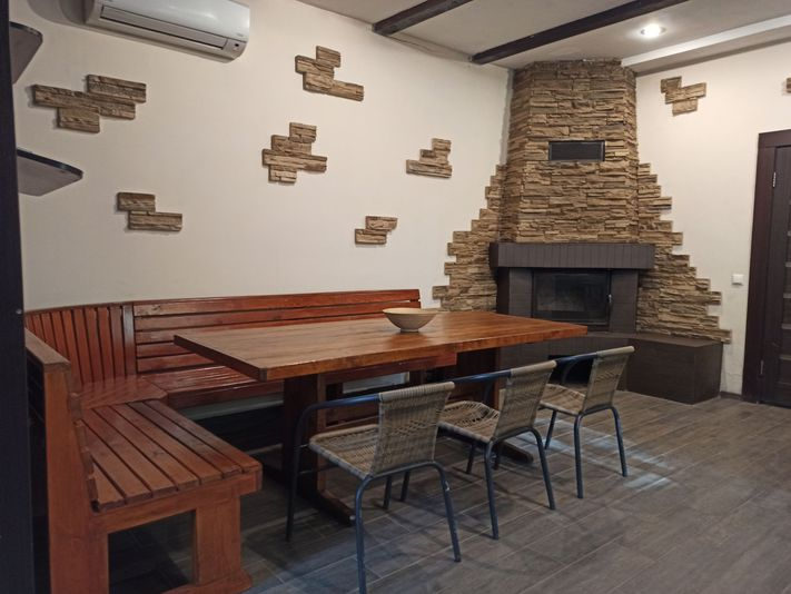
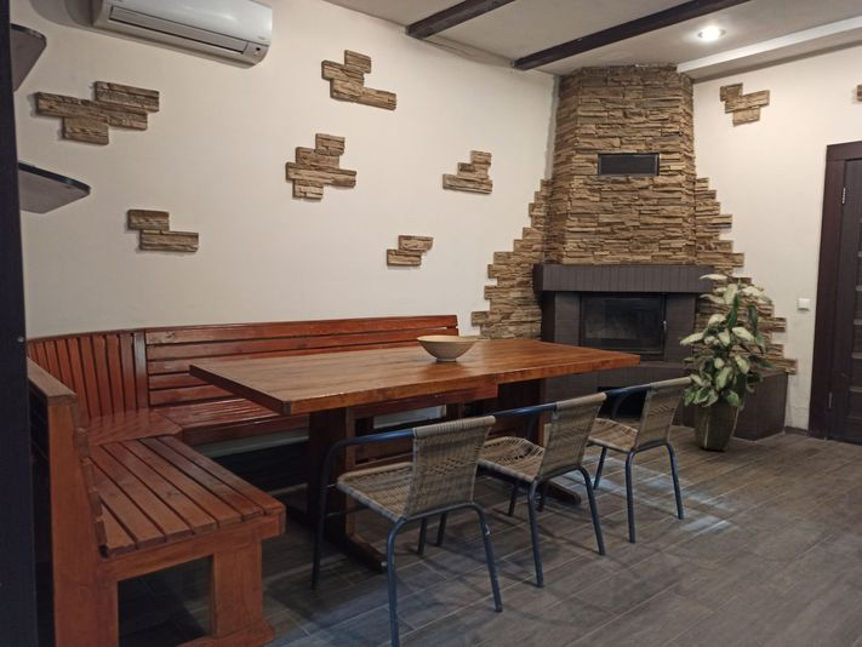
+ indoor plant (720, 361)
